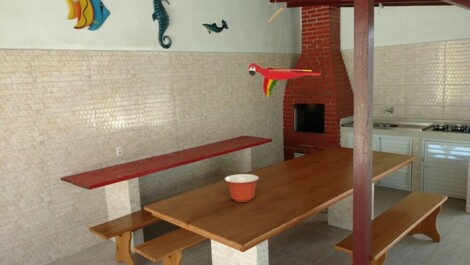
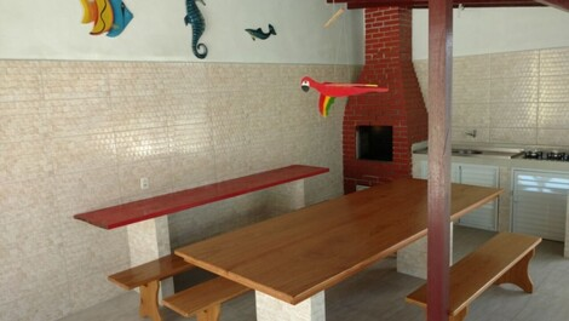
- mixing bowl (242, 188)
